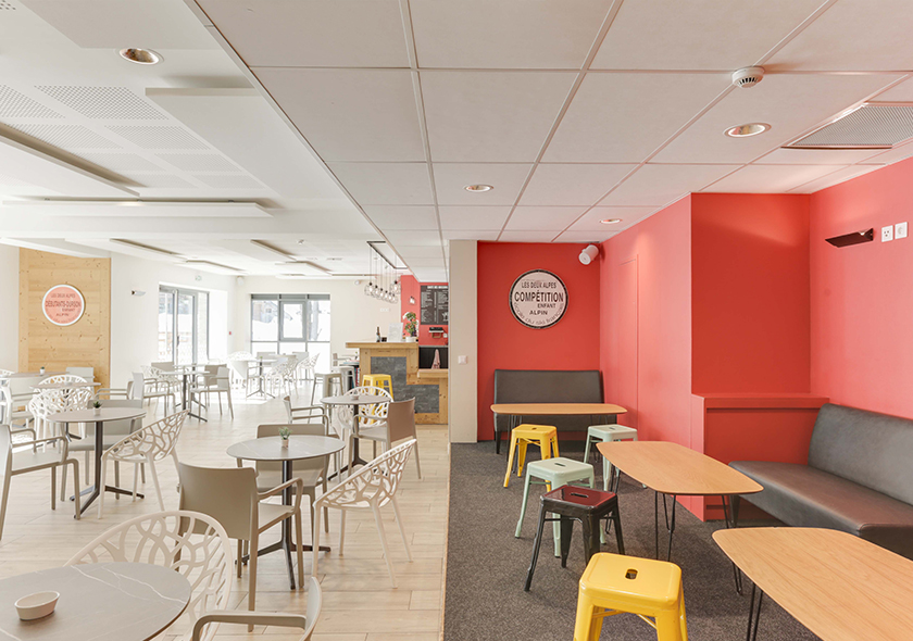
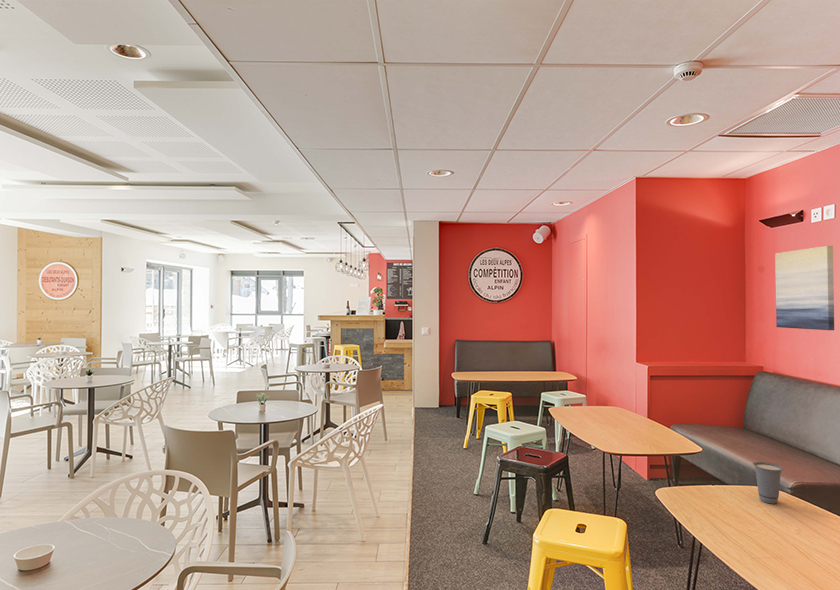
+ cup (768, 483)
+ wall art (802, 289)
